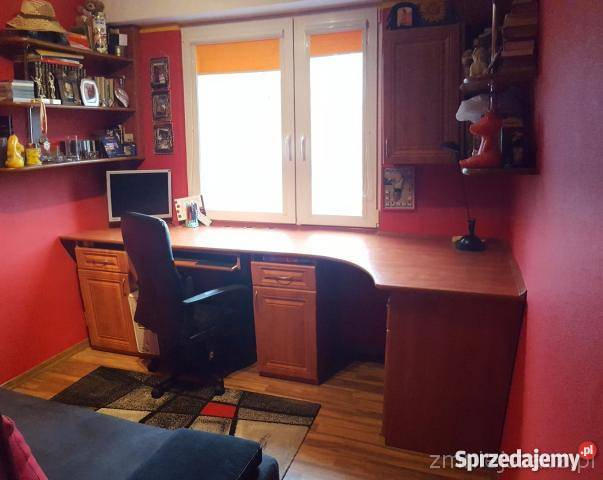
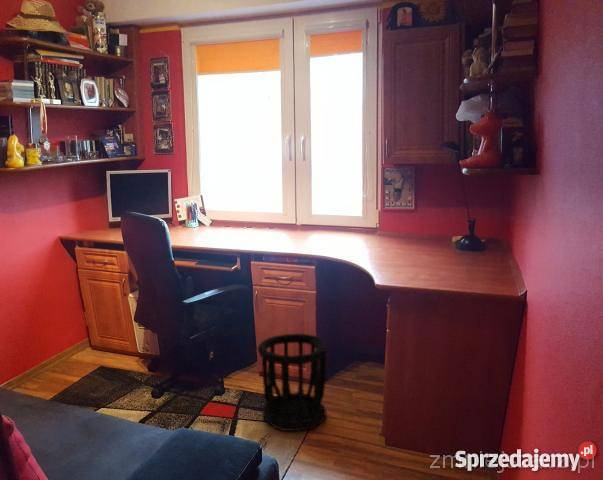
+ wastebasket (288, 380)
